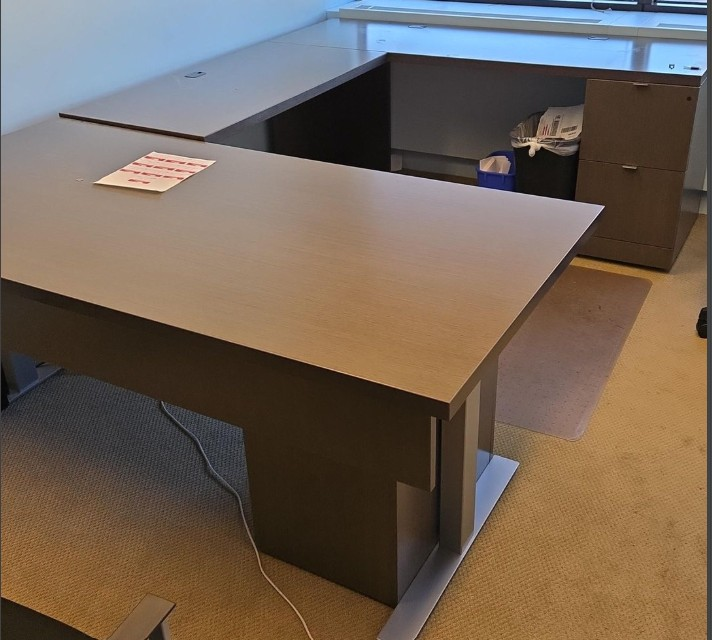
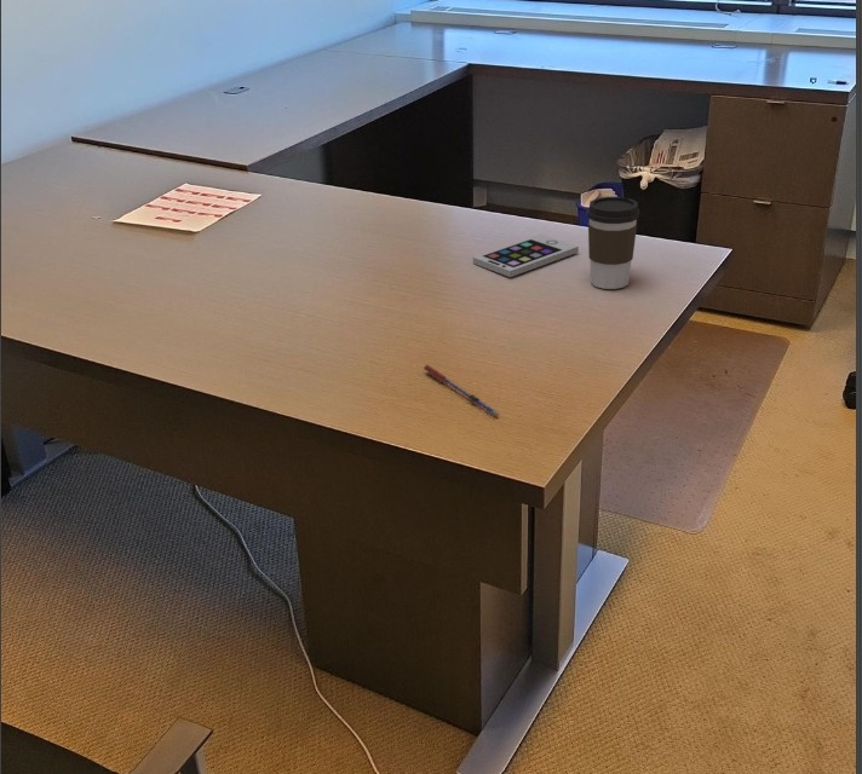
+ pen (460, 388)
+ smartphone (525, 254)
+ coffee cup (611, 243)
